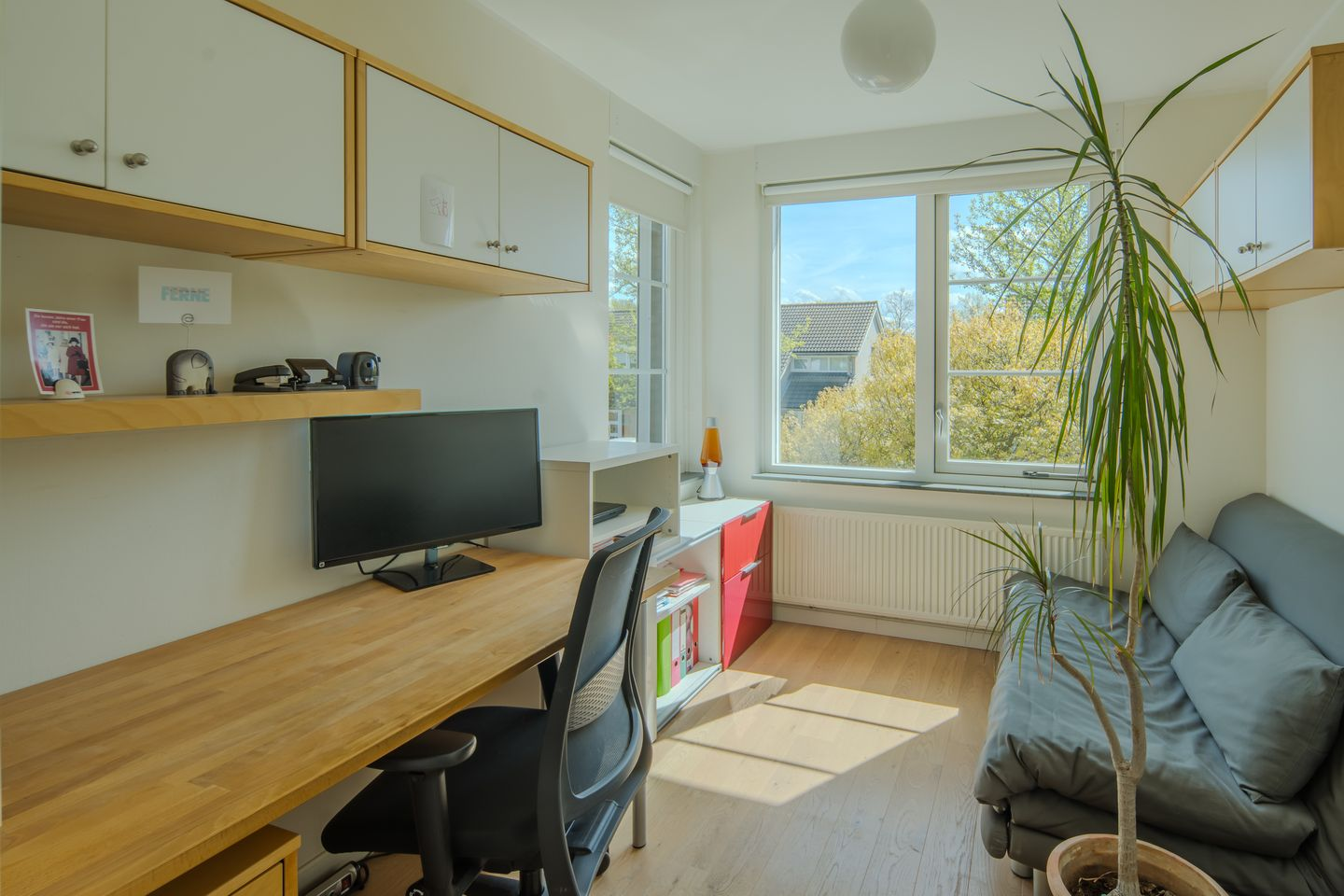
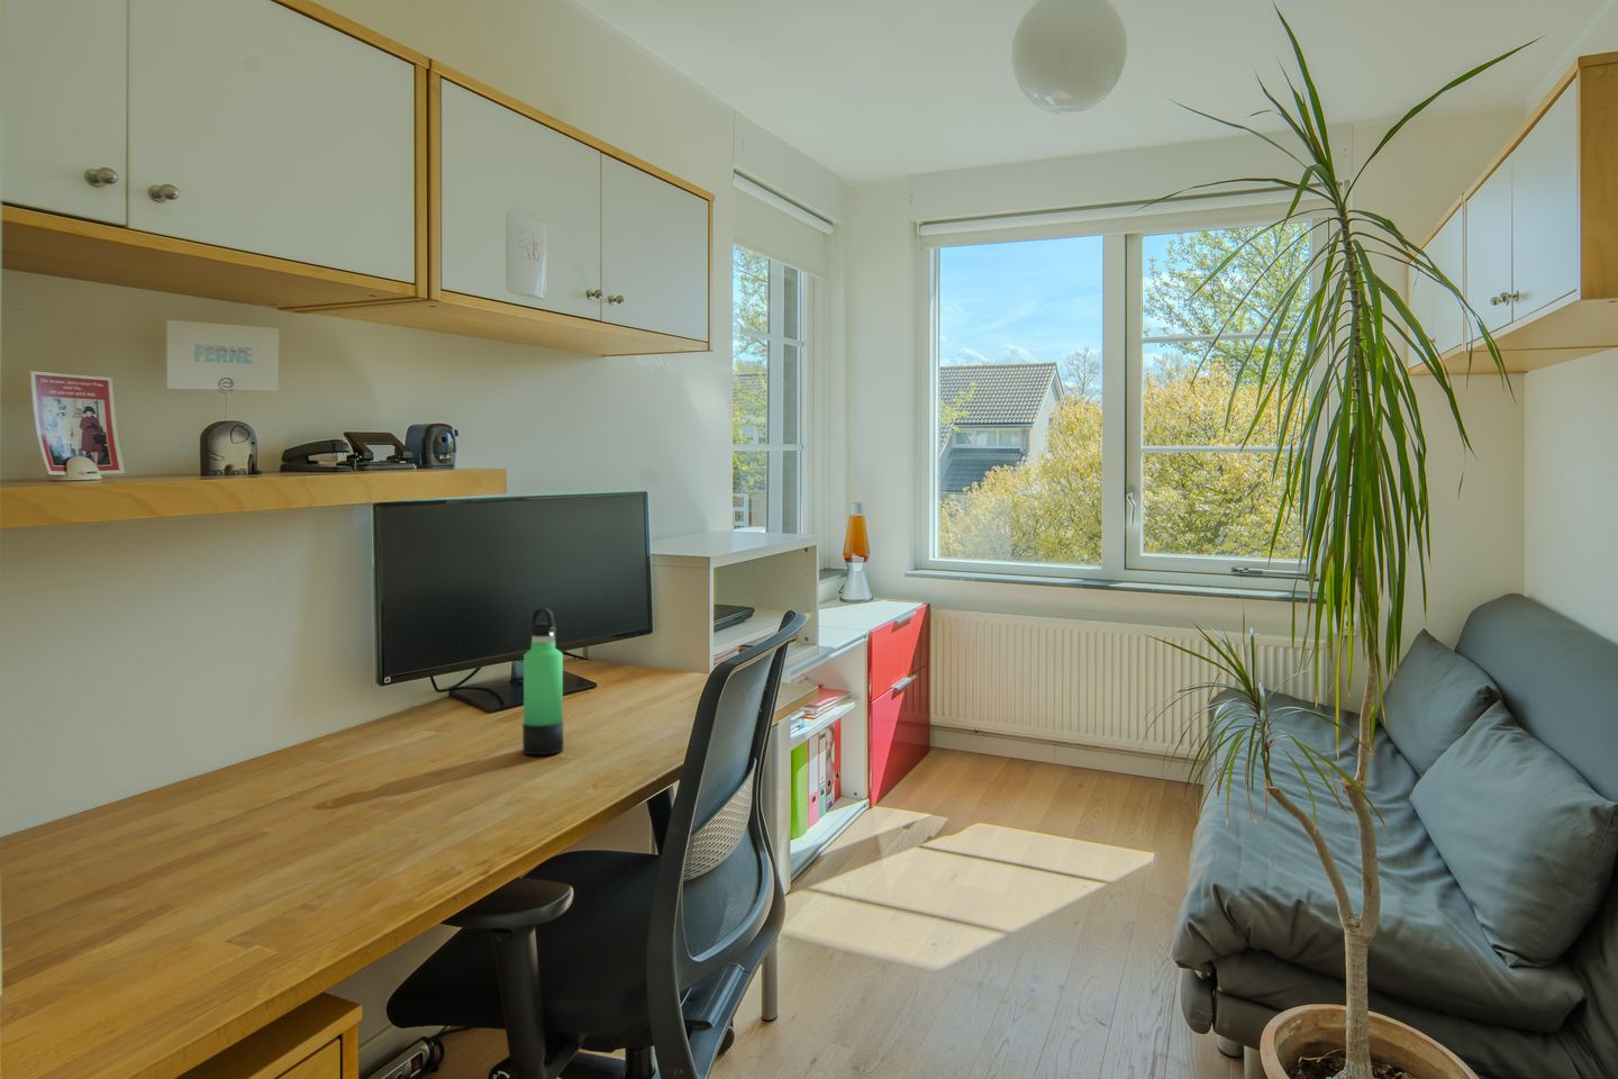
+ thermos bottle (543, 679)
